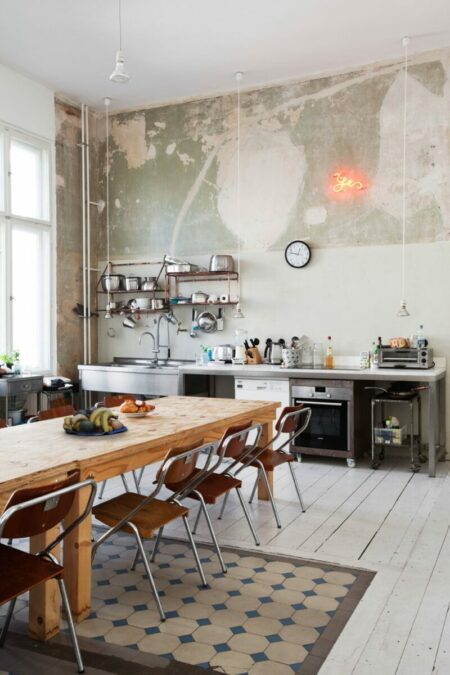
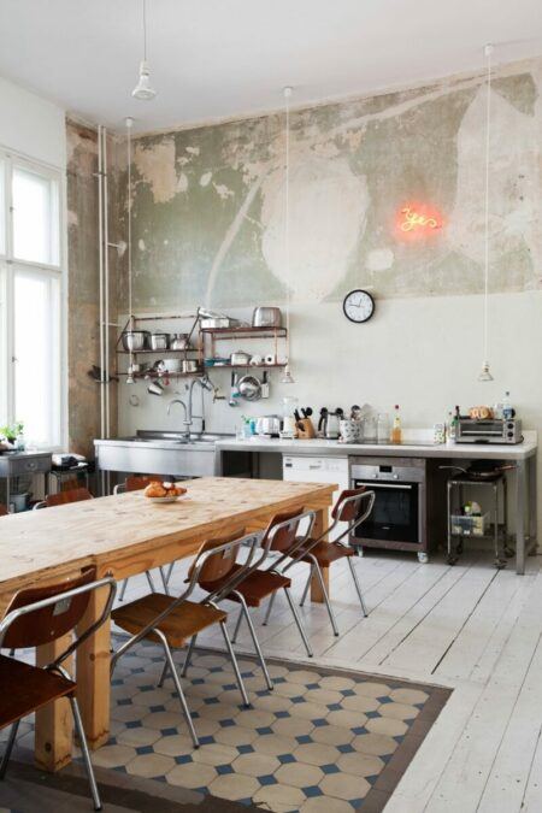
- fruit bowl (96, 418)
